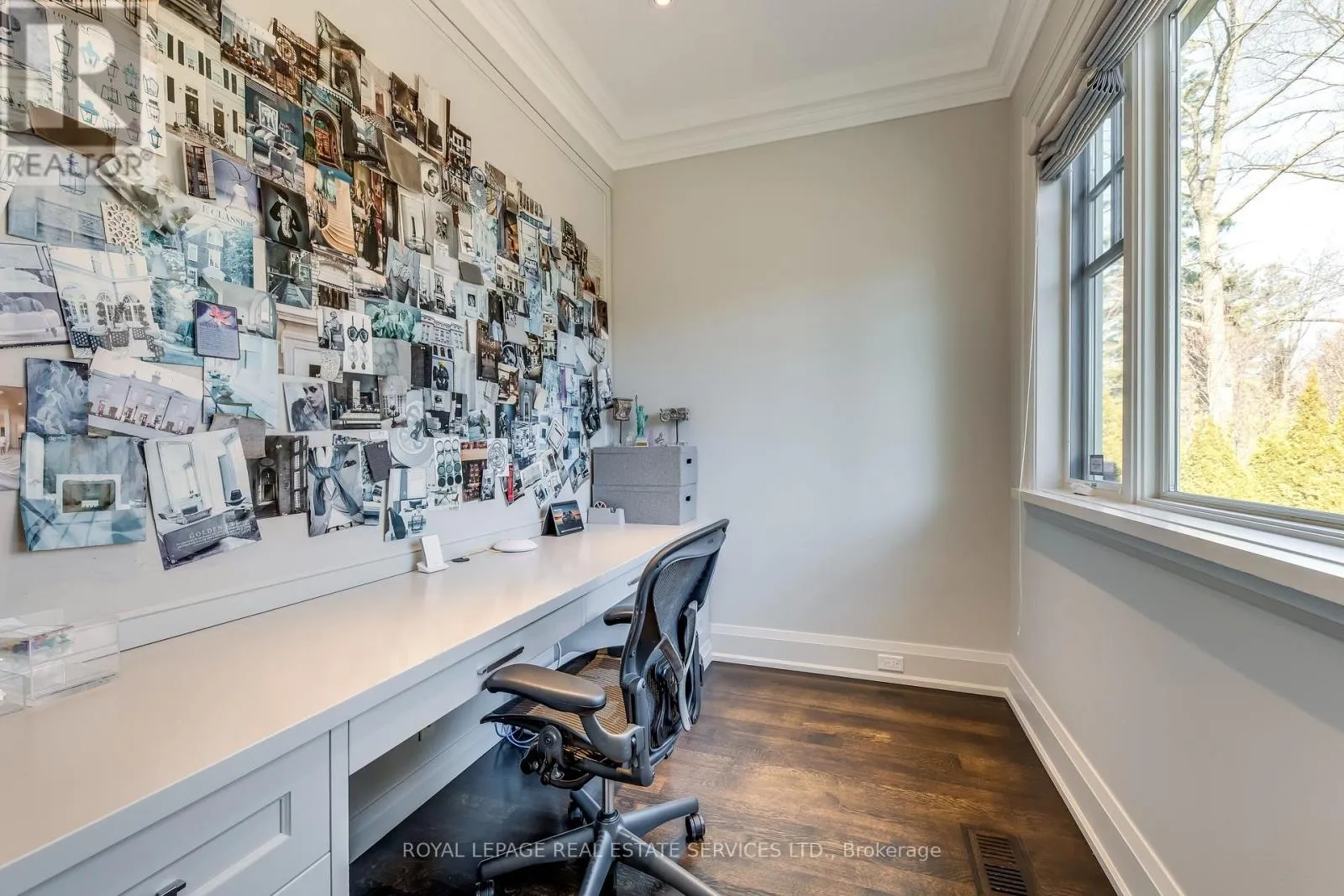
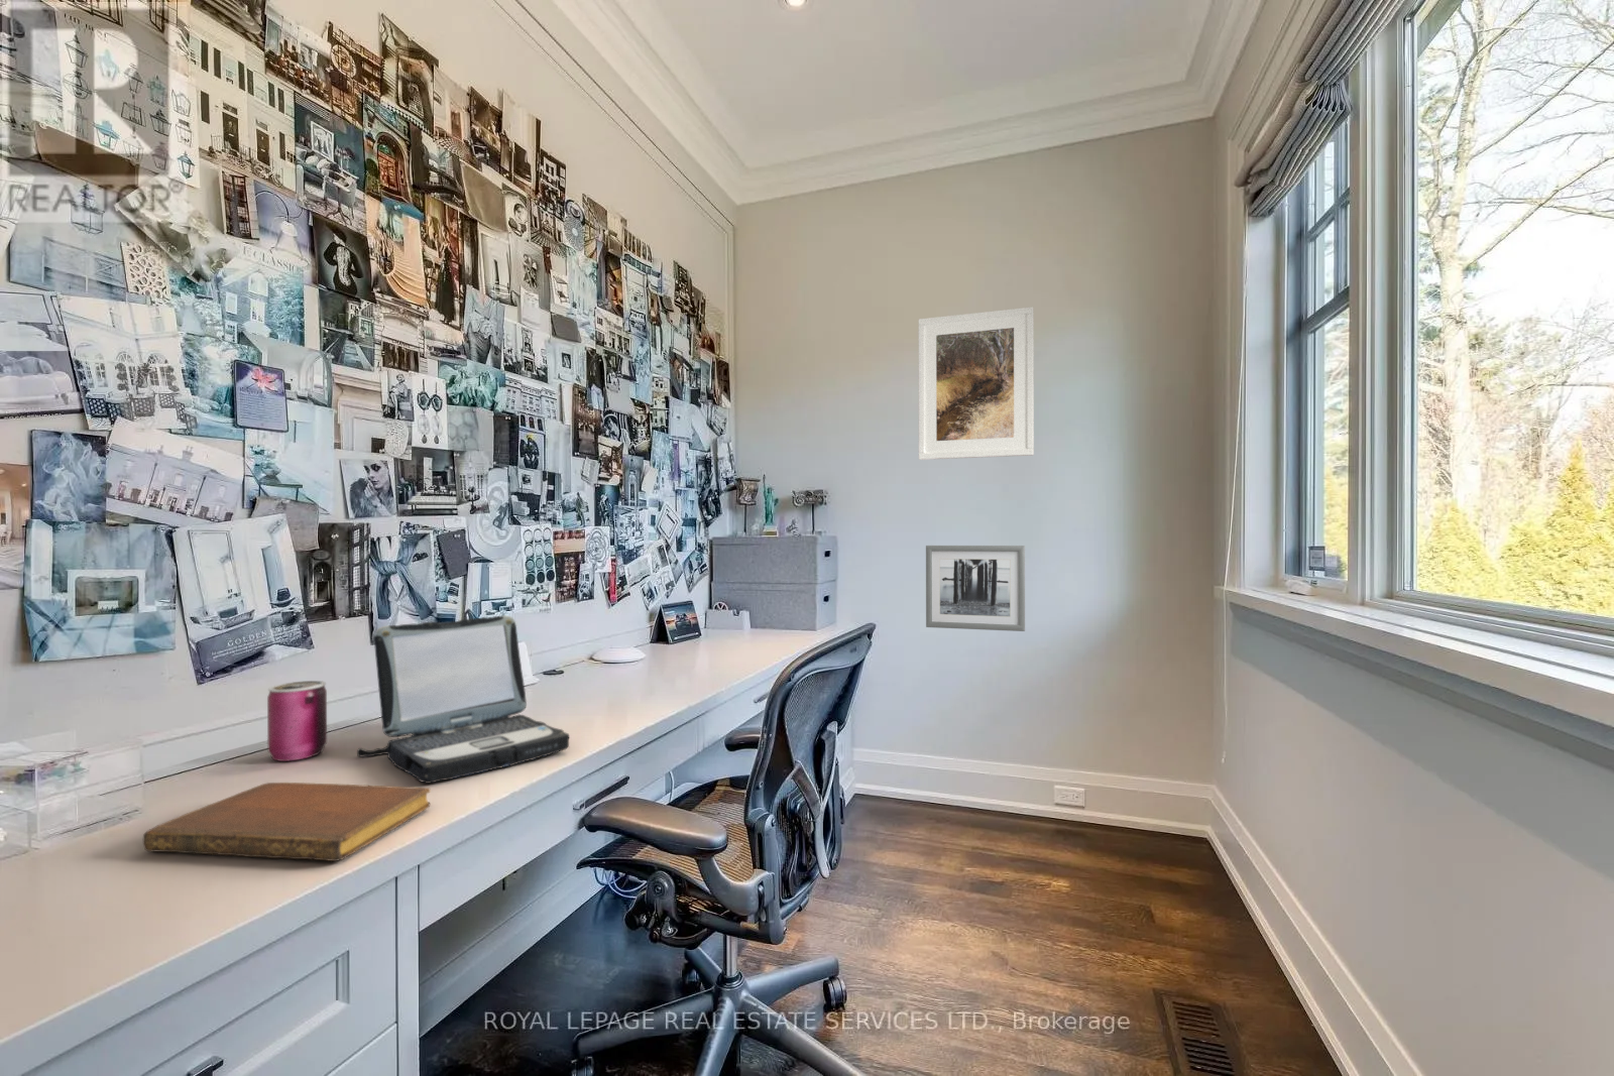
+ wall art (974, 587)
+ notebook (299, 817)
+ can (298, 721)
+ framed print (974, 385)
+ laptop (470, 688)
